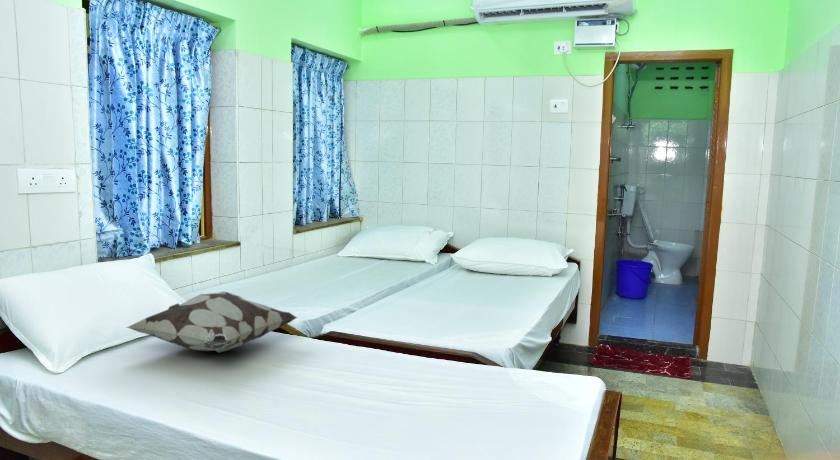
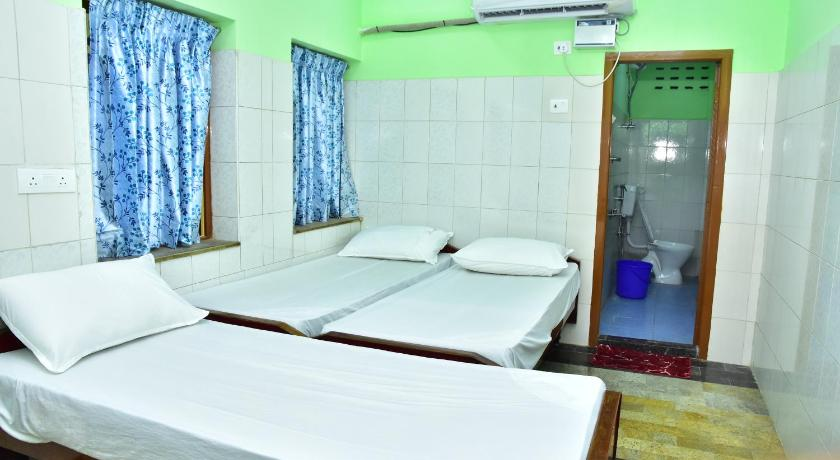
- decorative pillow (216, 322)
